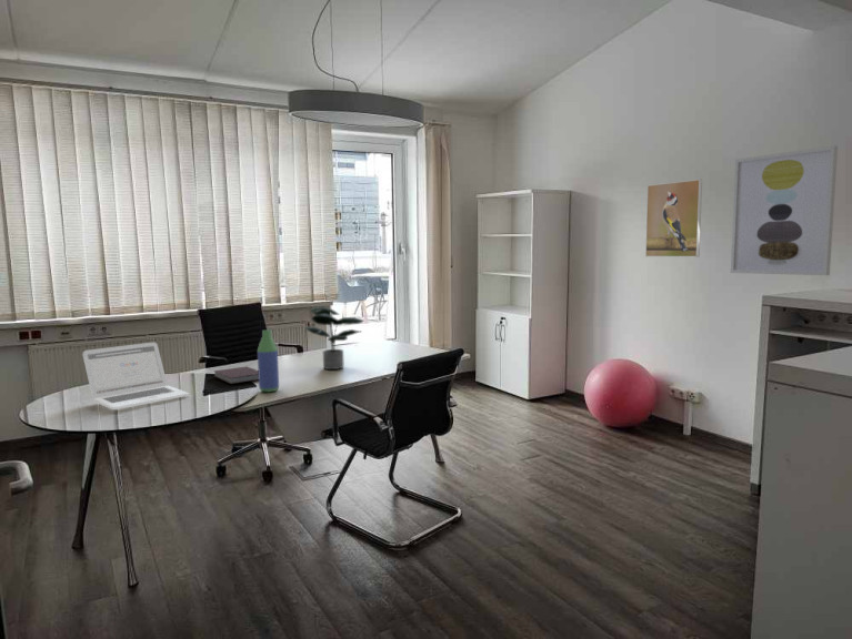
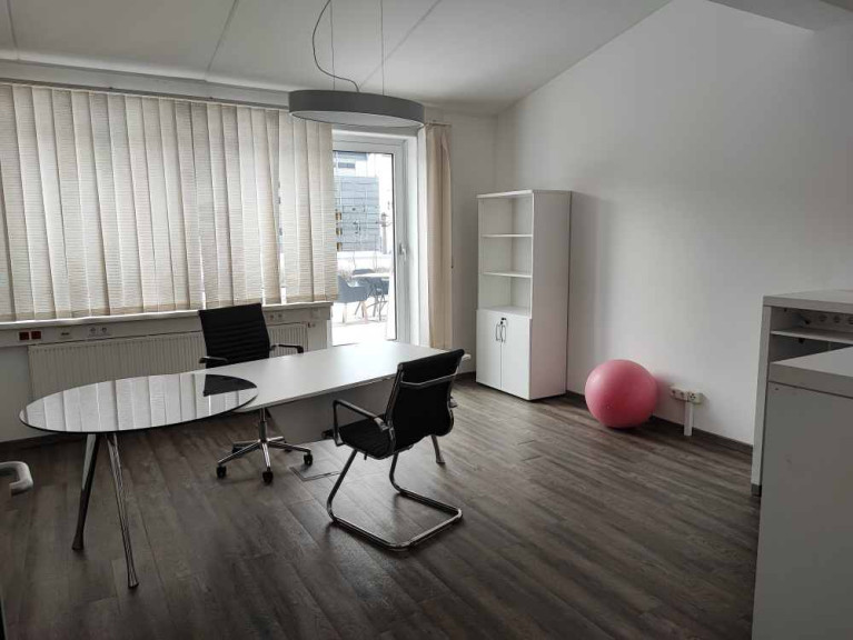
- laptop (136, 373)
- wall art (779, 214)
- notebook (239, 374)
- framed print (672, 220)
- bottle (268, 361)
- potted plant (334, 337)
